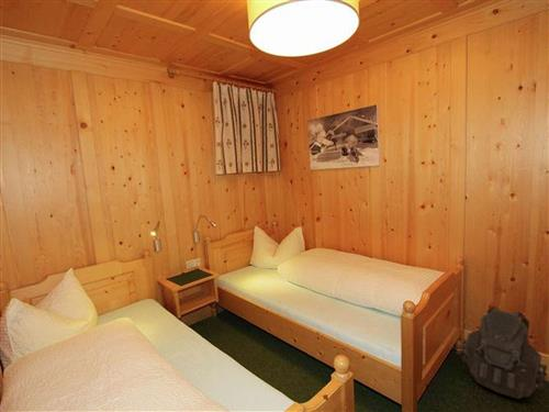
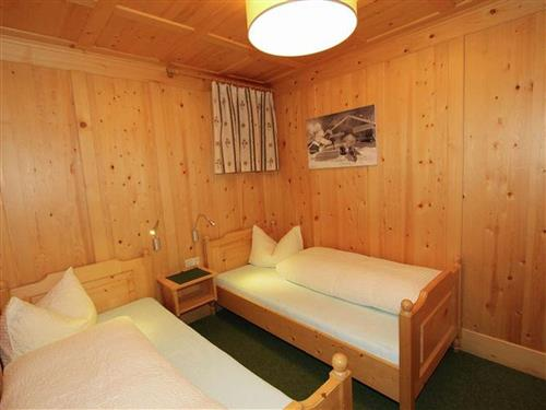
- backpack (503, 346)
